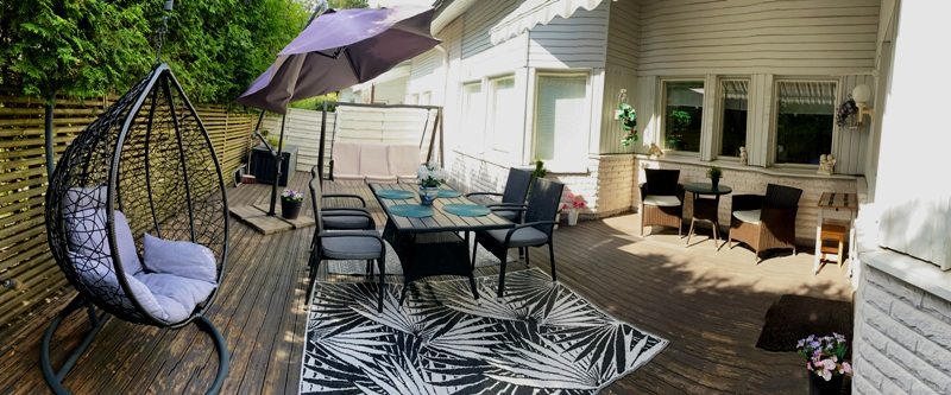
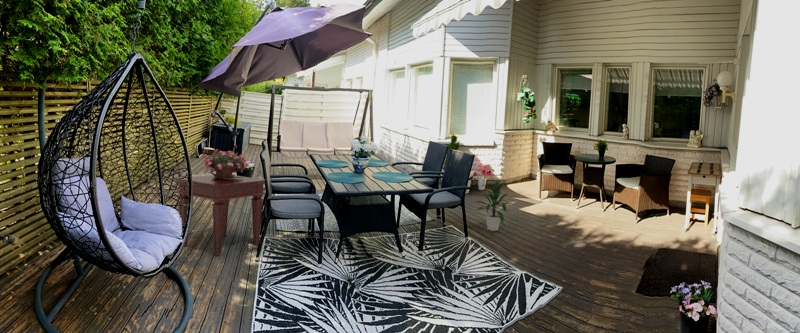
+ potted flower (225, 164)
+ indoor plant (494, 204)
+ side table (221, 212)
